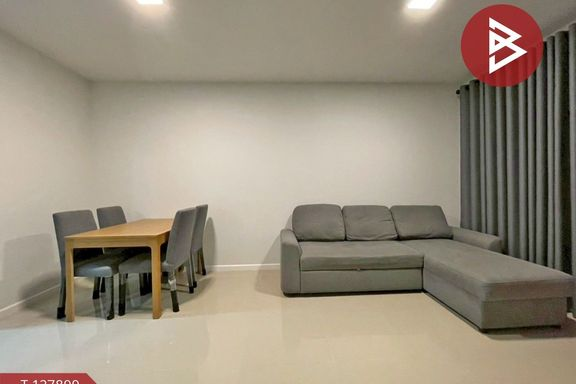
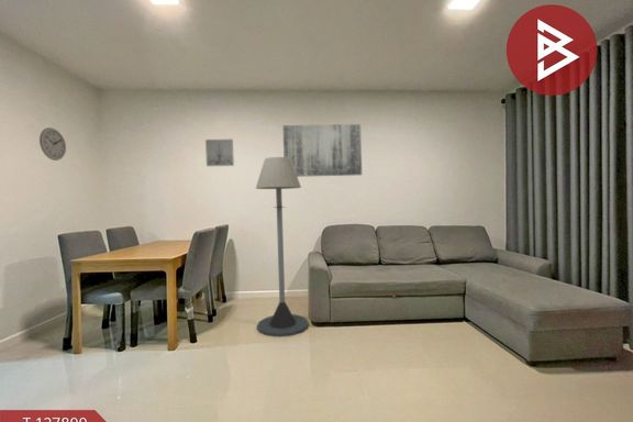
+ floor lamp (280, 243)
+ wall clock (54, 144)
+ wall art (219, 153)
+ wall art (322, 151)
